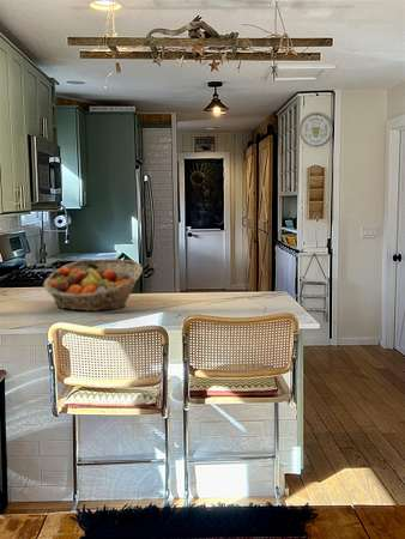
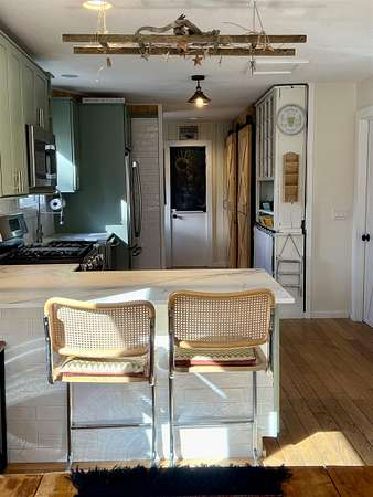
- fruit basket (92, 283)
